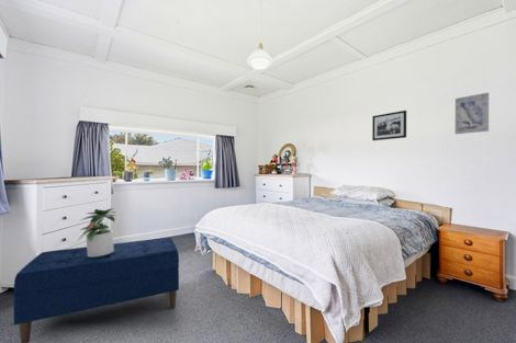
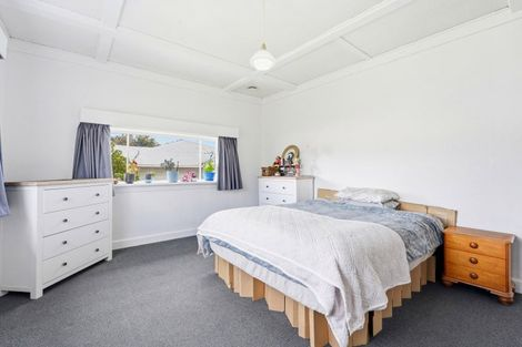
- picture frame (389, 126)
- bench (110, 279)
- potted plant (102, 231)
- wall art (471, 114)
